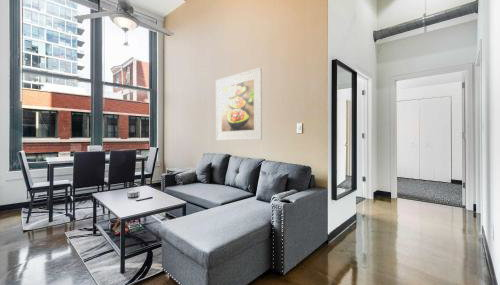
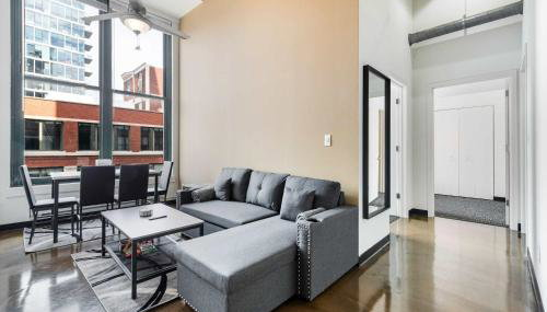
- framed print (236, 107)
